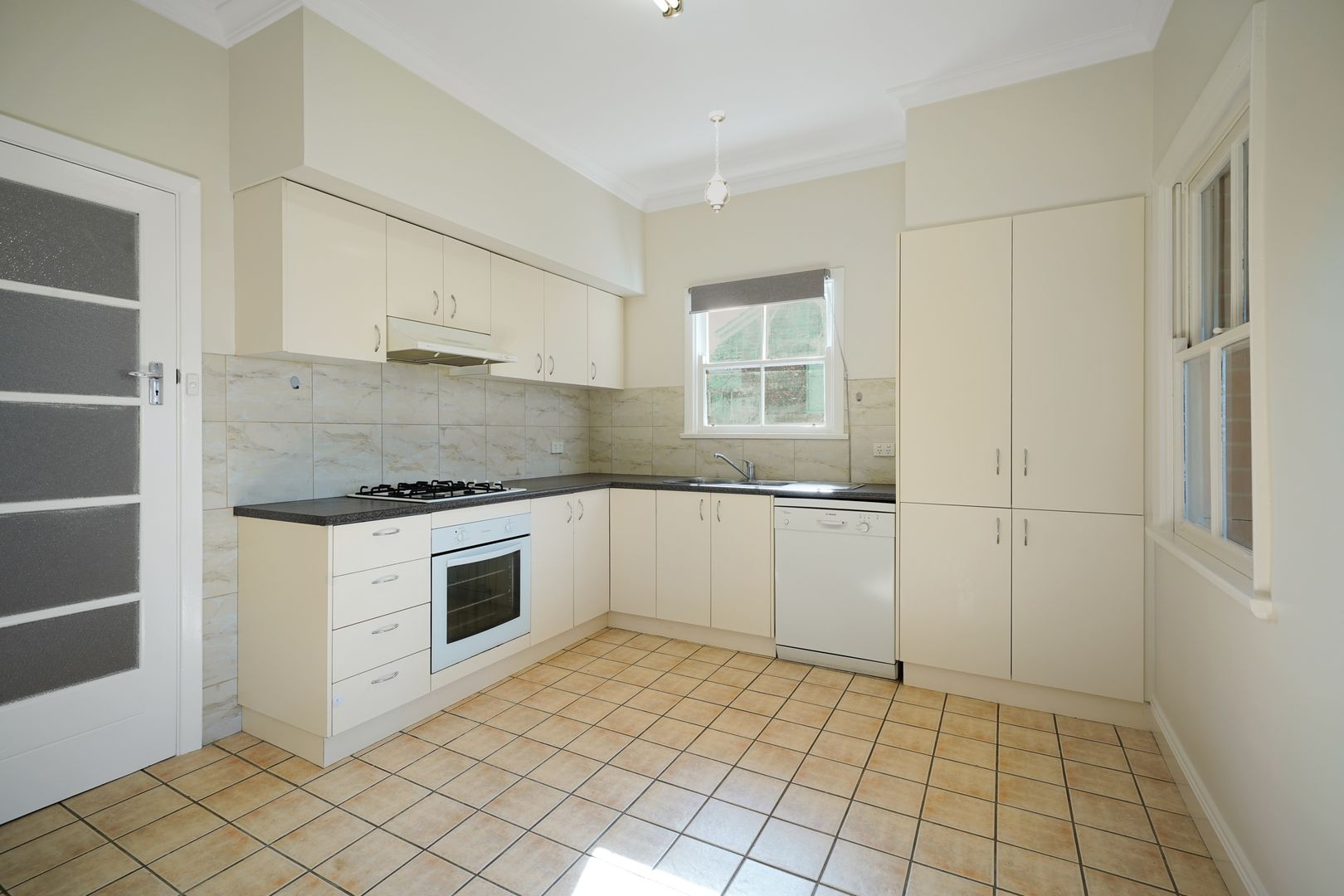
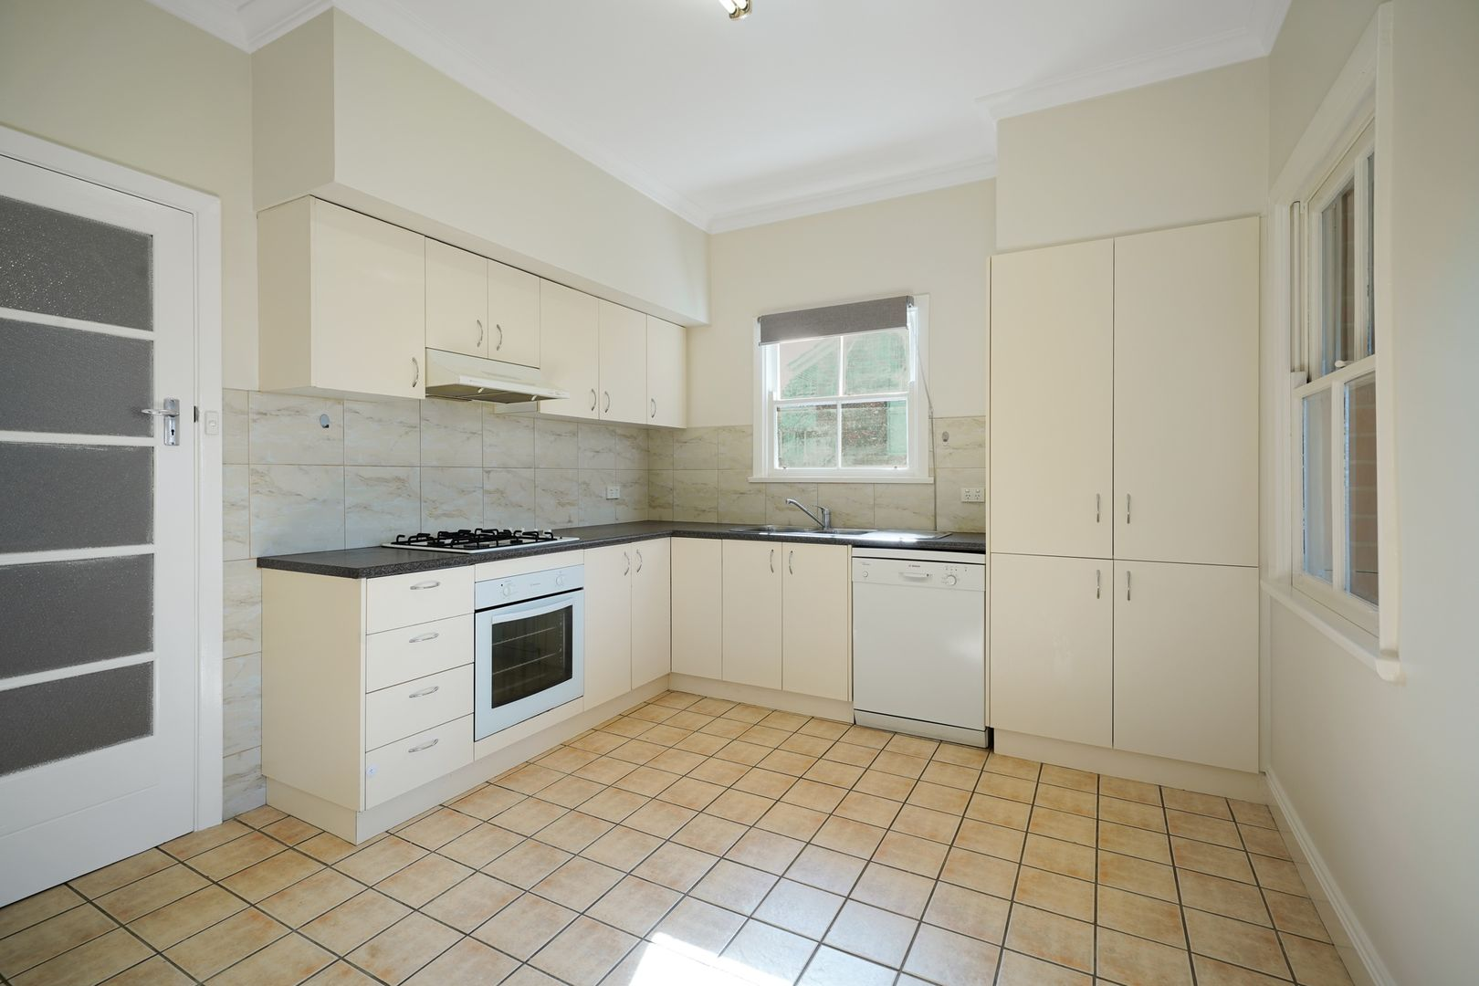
- pendant light (717, 164)
